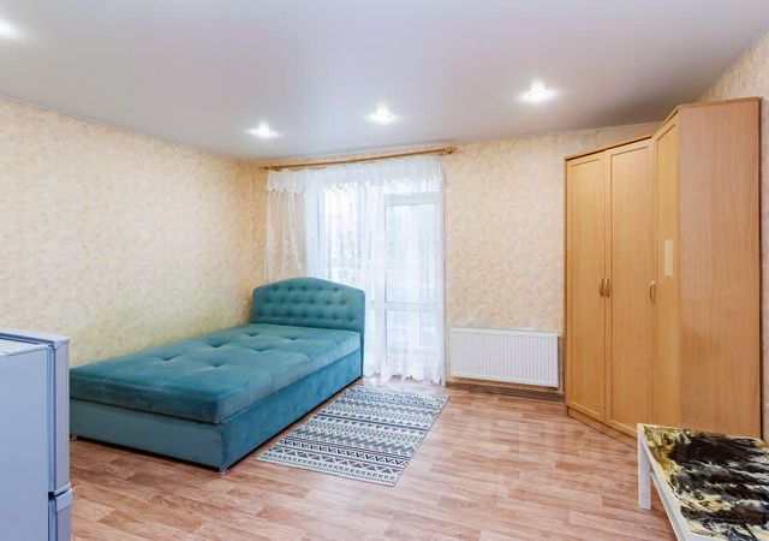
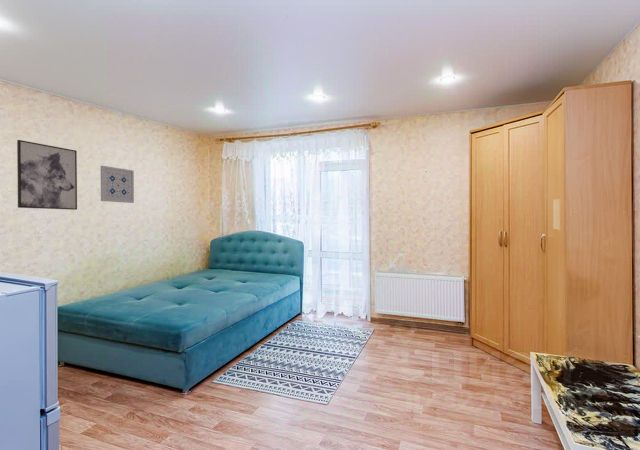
+ wall art (117, 185)
+ wall art (49, 177)
